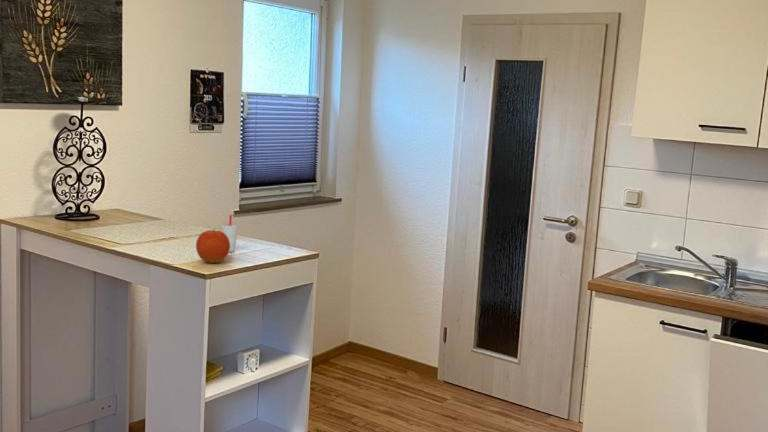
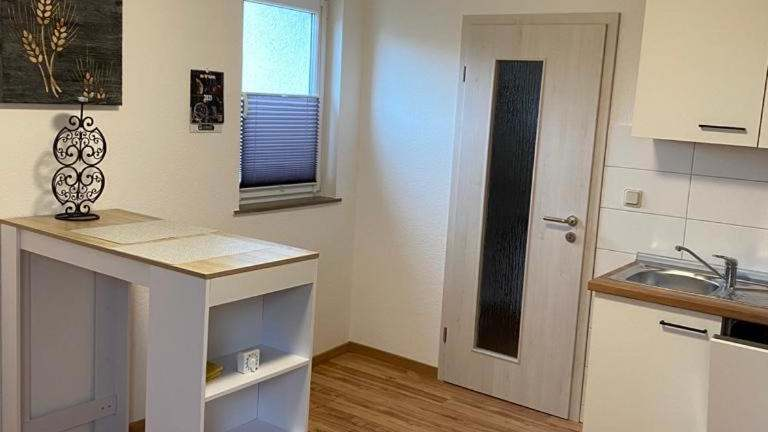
- cup (230, 233)
- fruit (213, 245)
